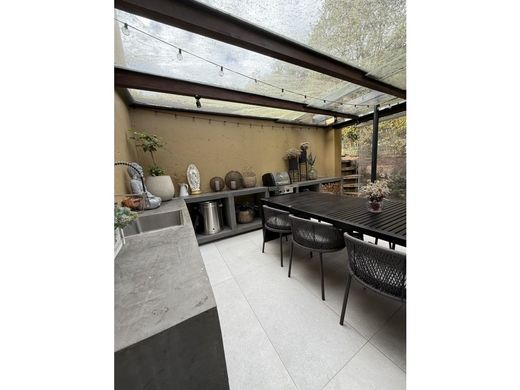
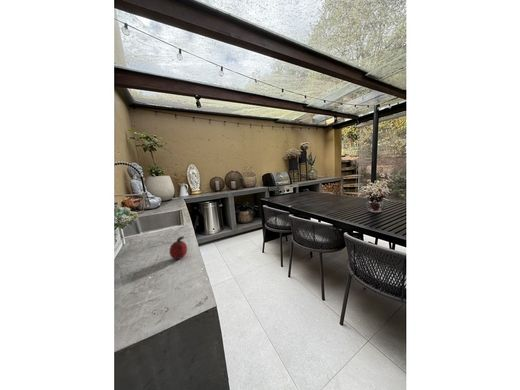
+ fruit (179, 247)
